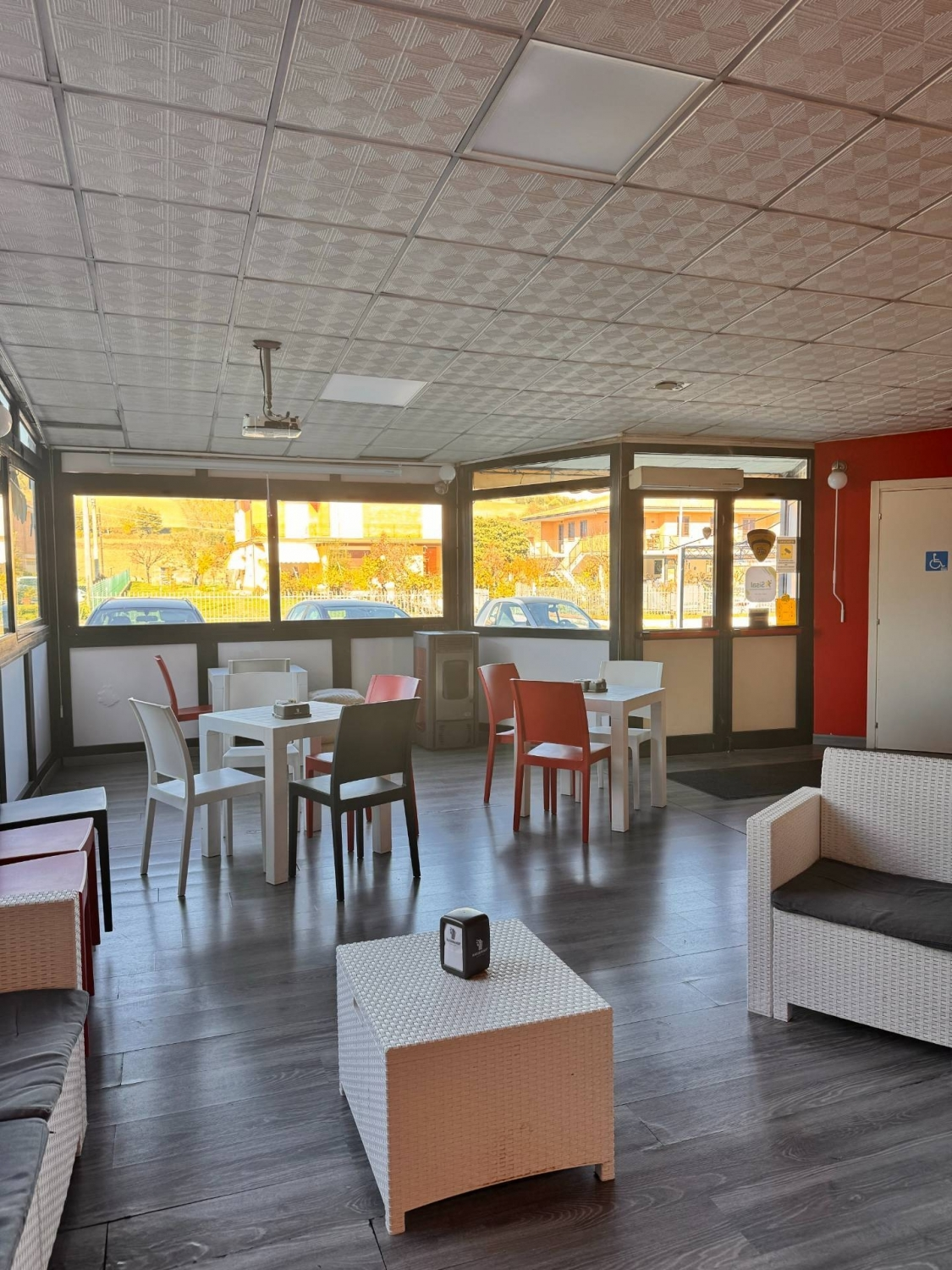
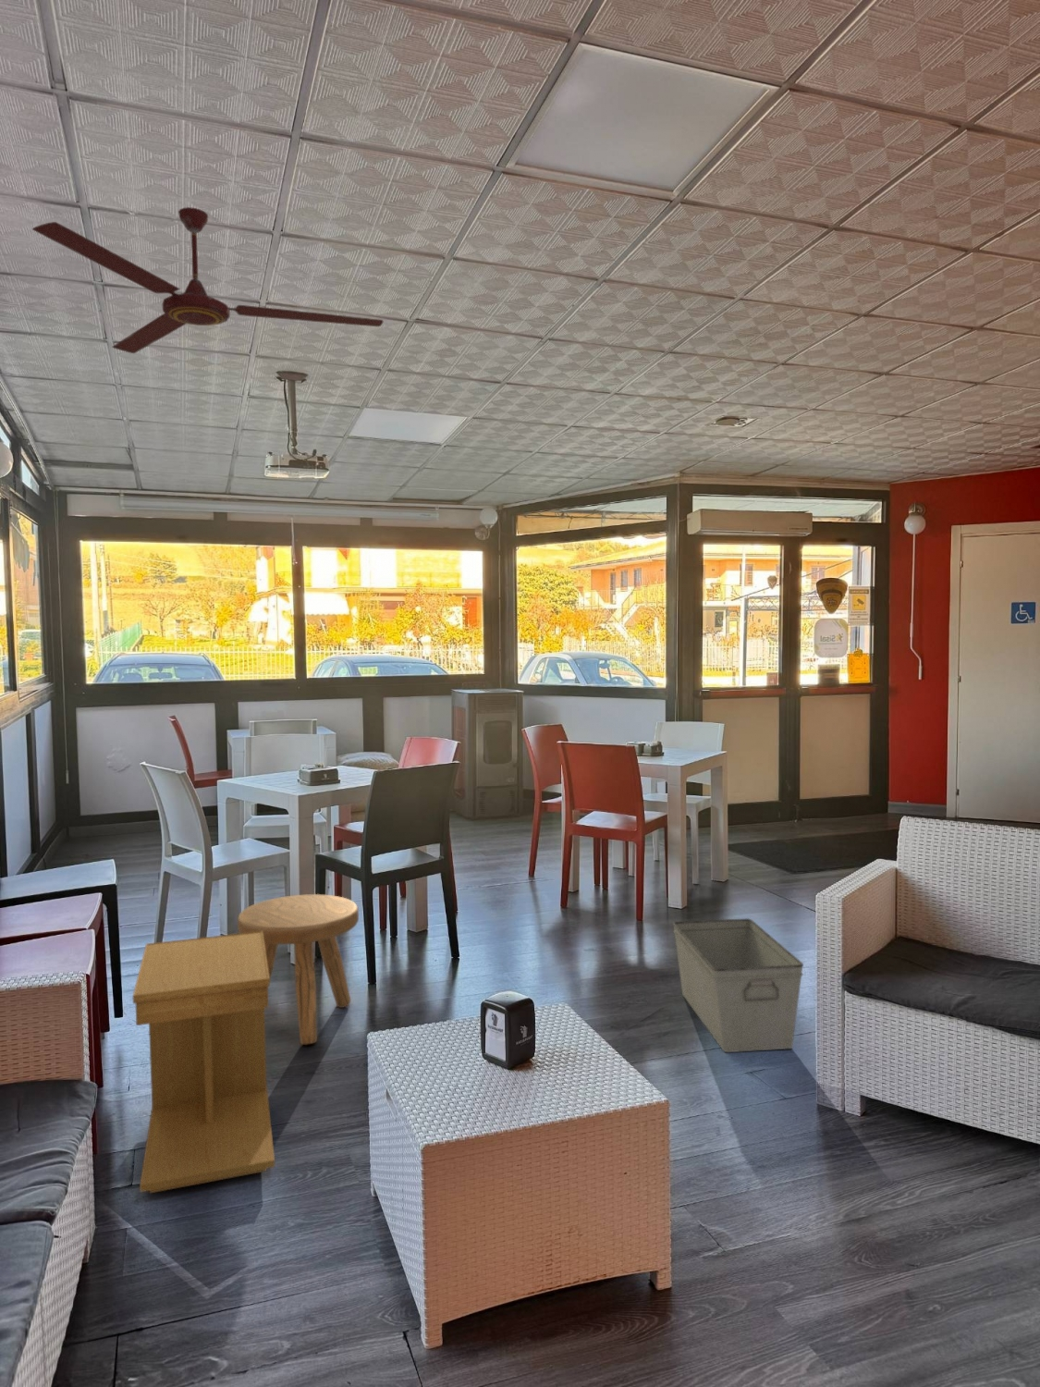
+ stool (300, 965)
+ side table (208, 1055)
+ storage bin (733, 980)
+ ceiling fan (217, 299)
